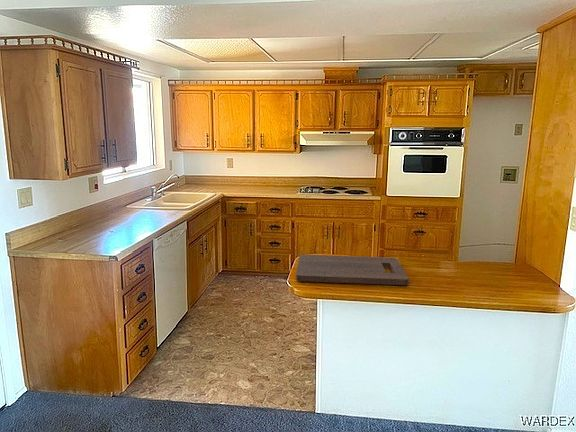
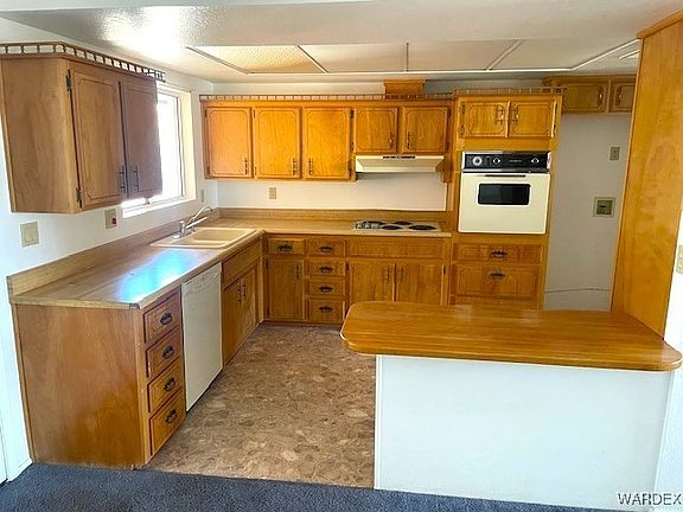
- cutting board (349, 268)
